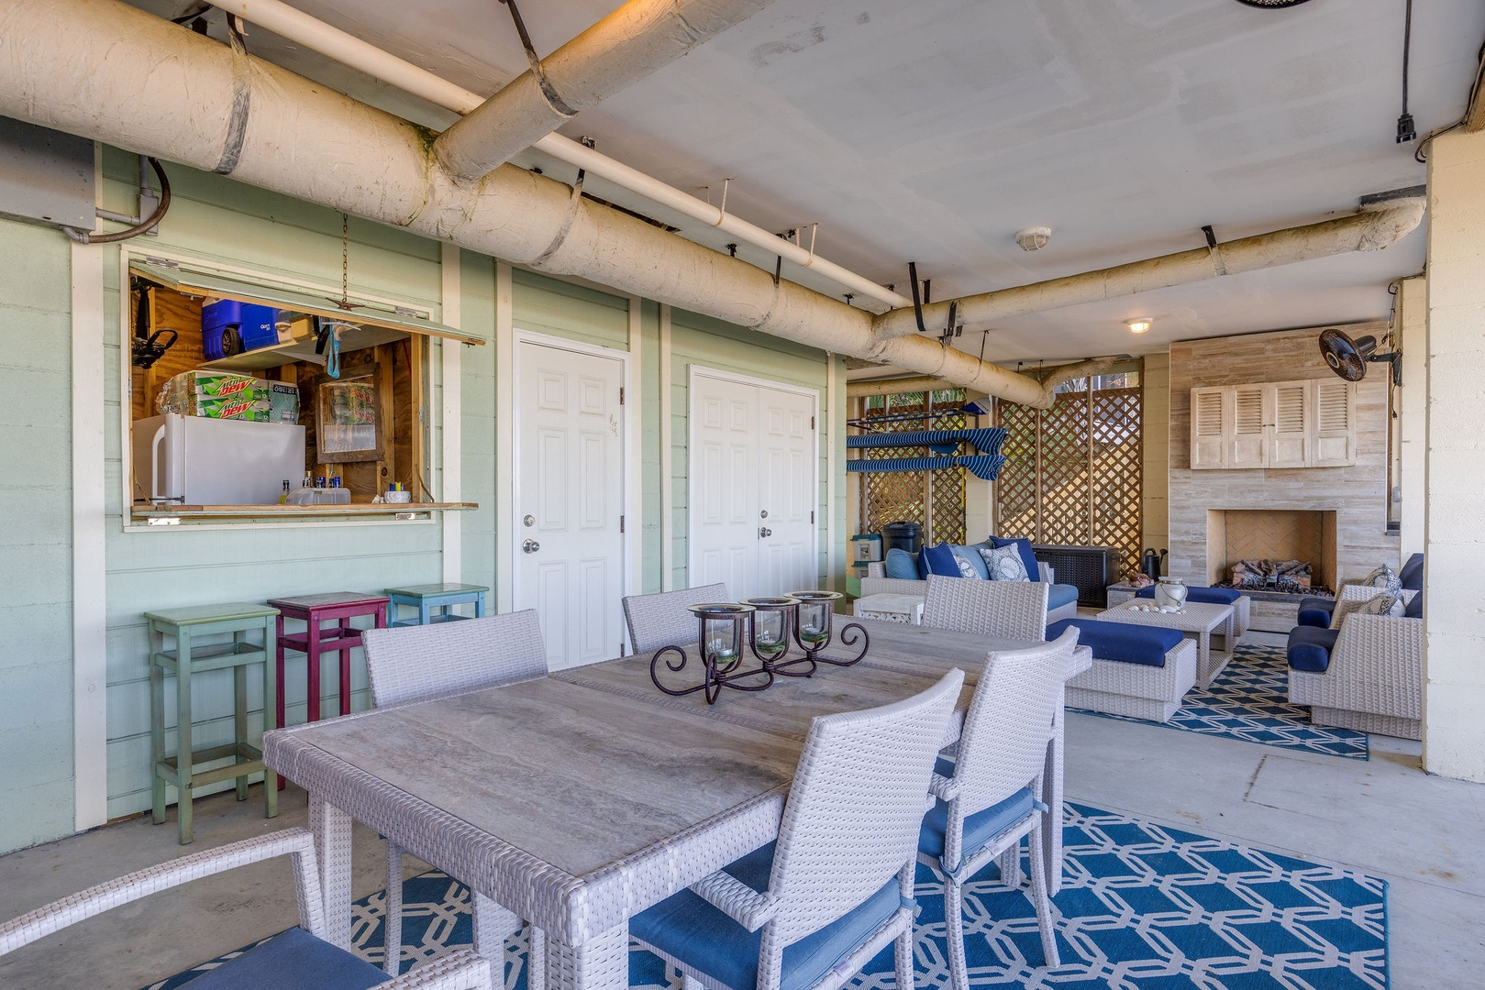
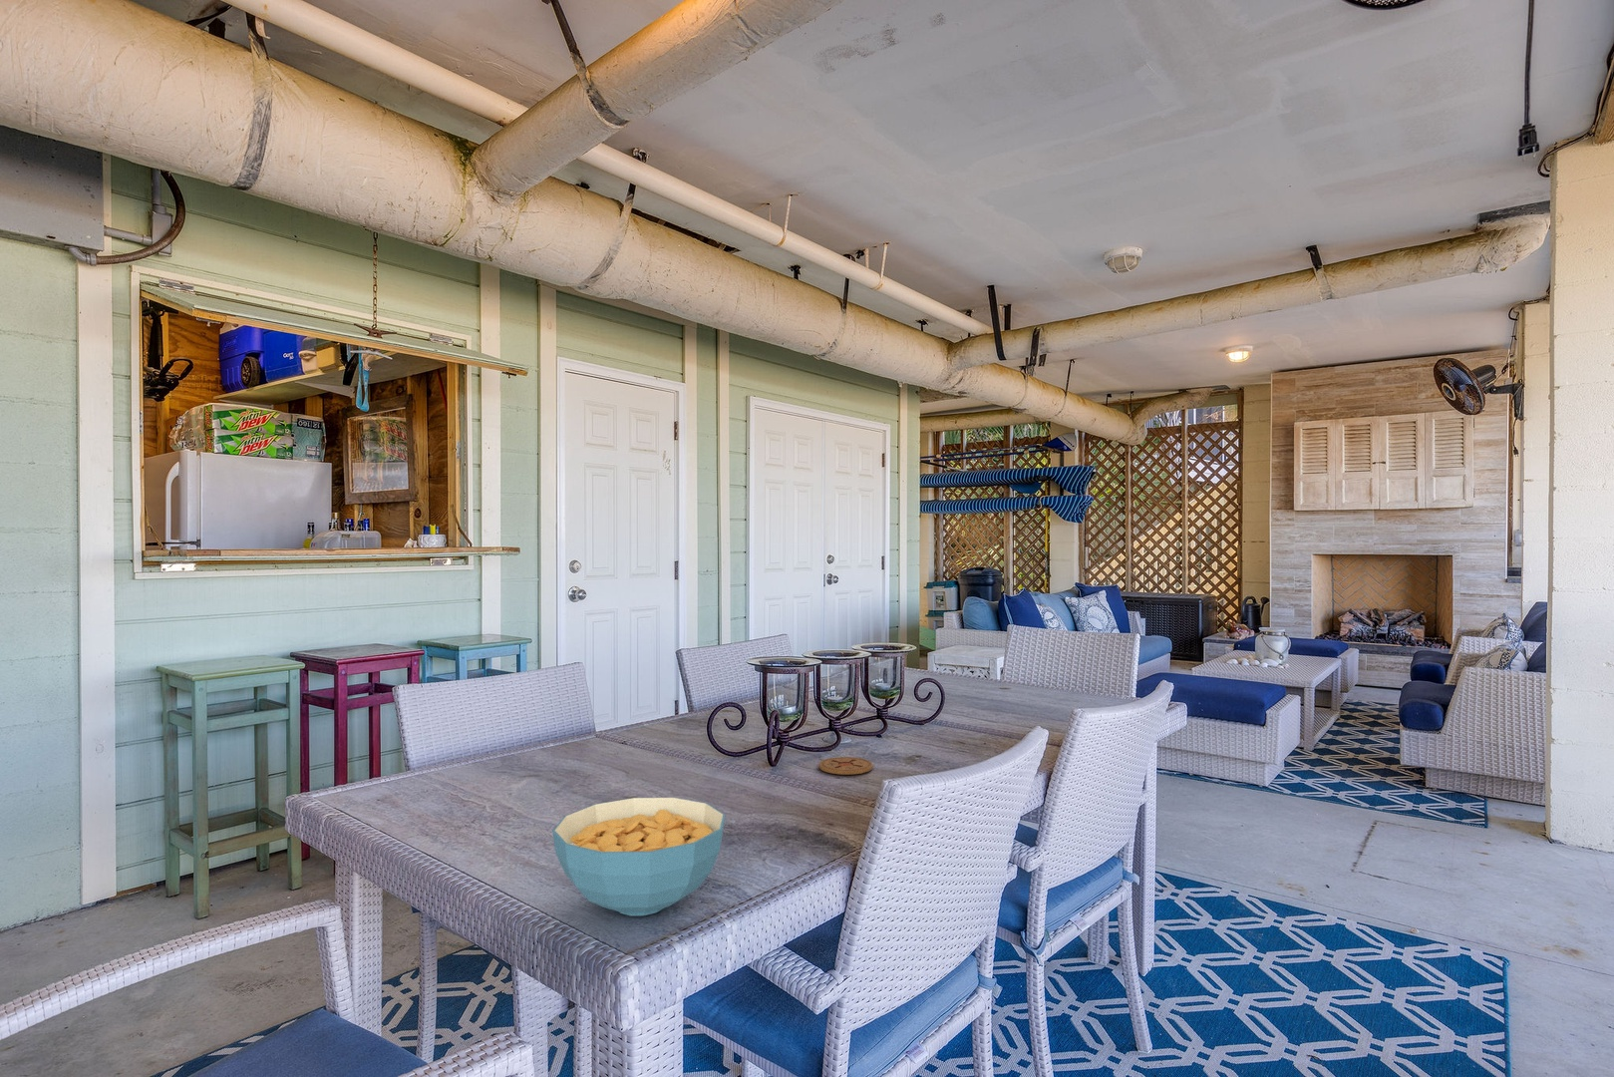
+ cereal bowl (641, 863)
+ coaster (845, 764)
